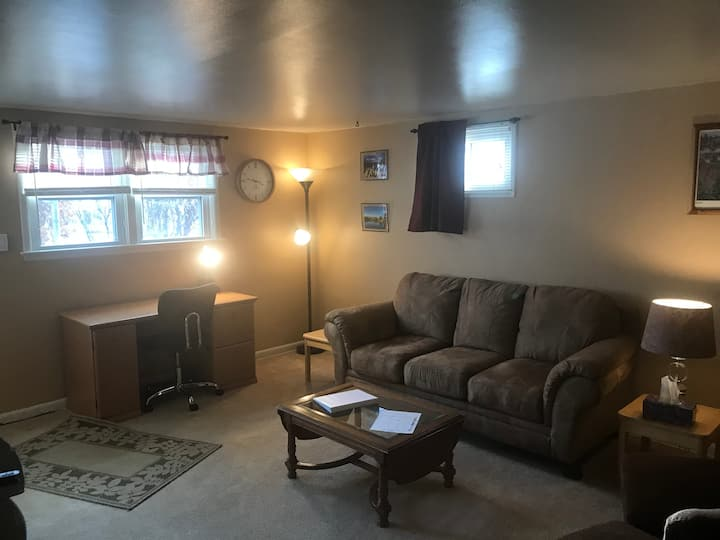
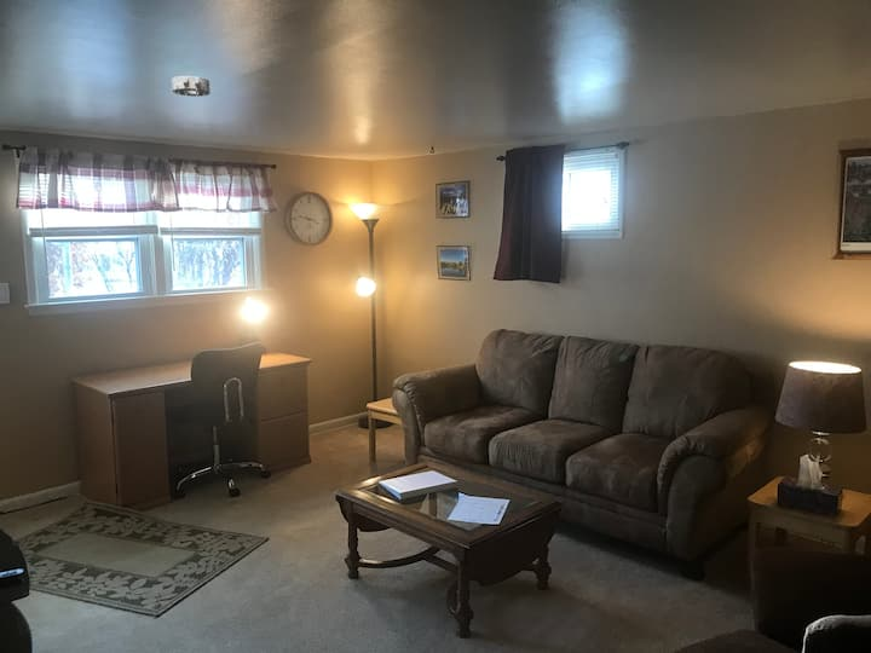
+ smoke detector (190, 85)
